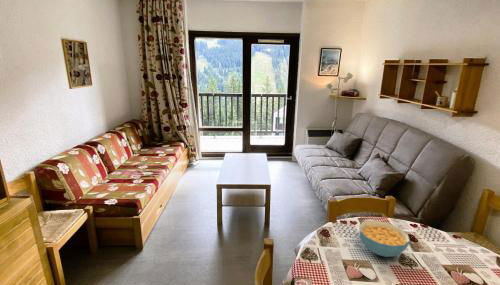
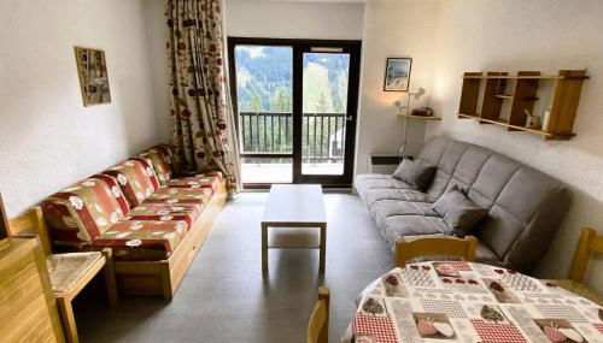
- cereal bowl (382, 242)
